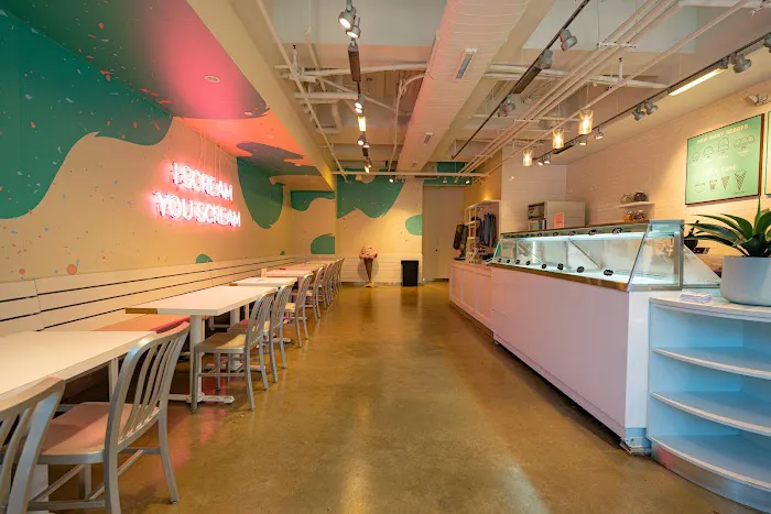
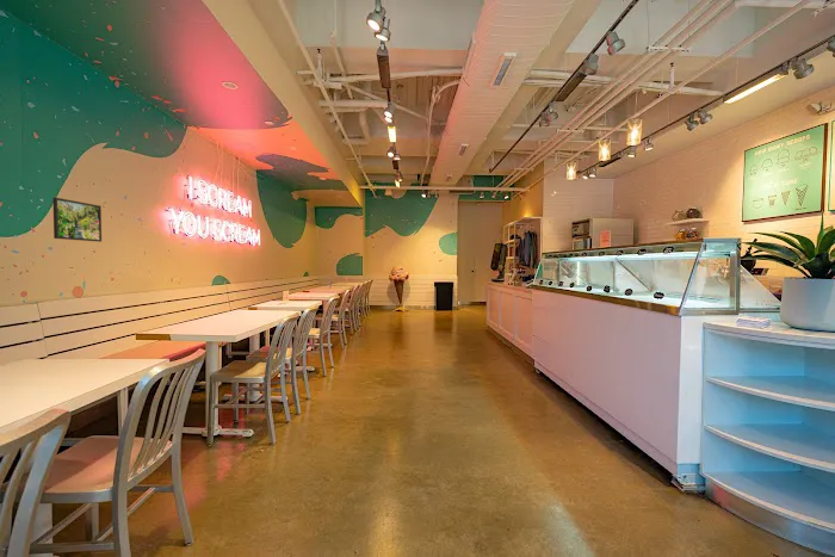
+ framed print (79, 221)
